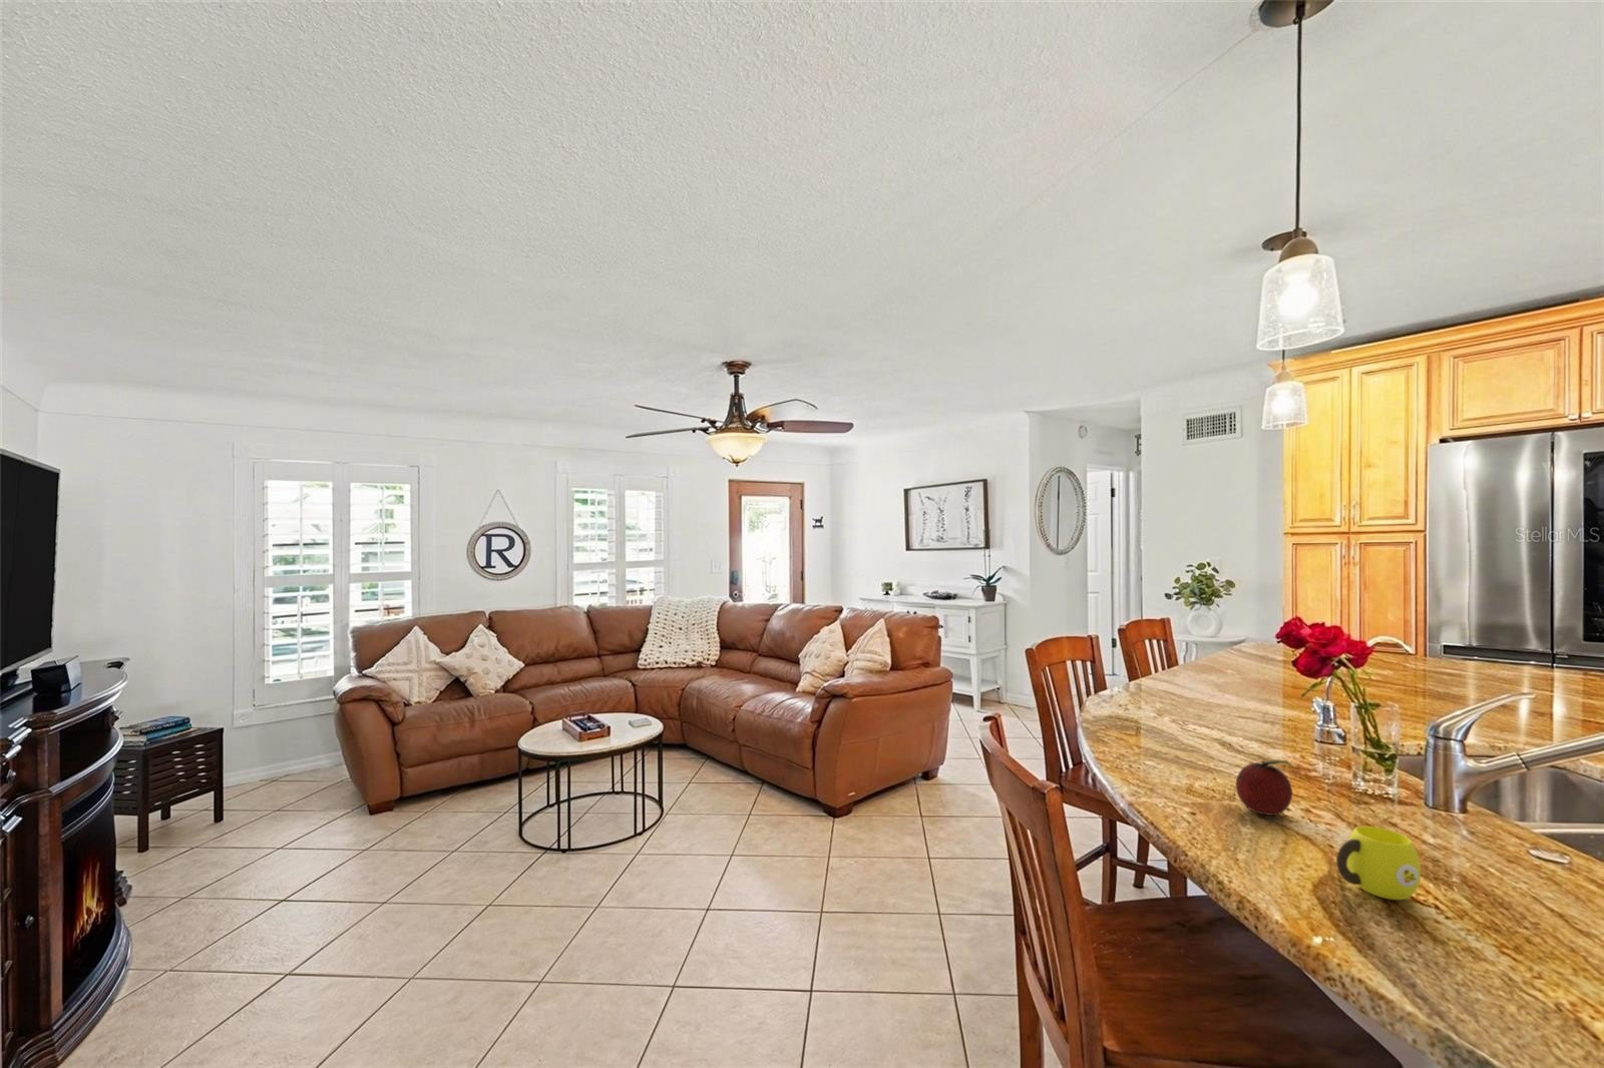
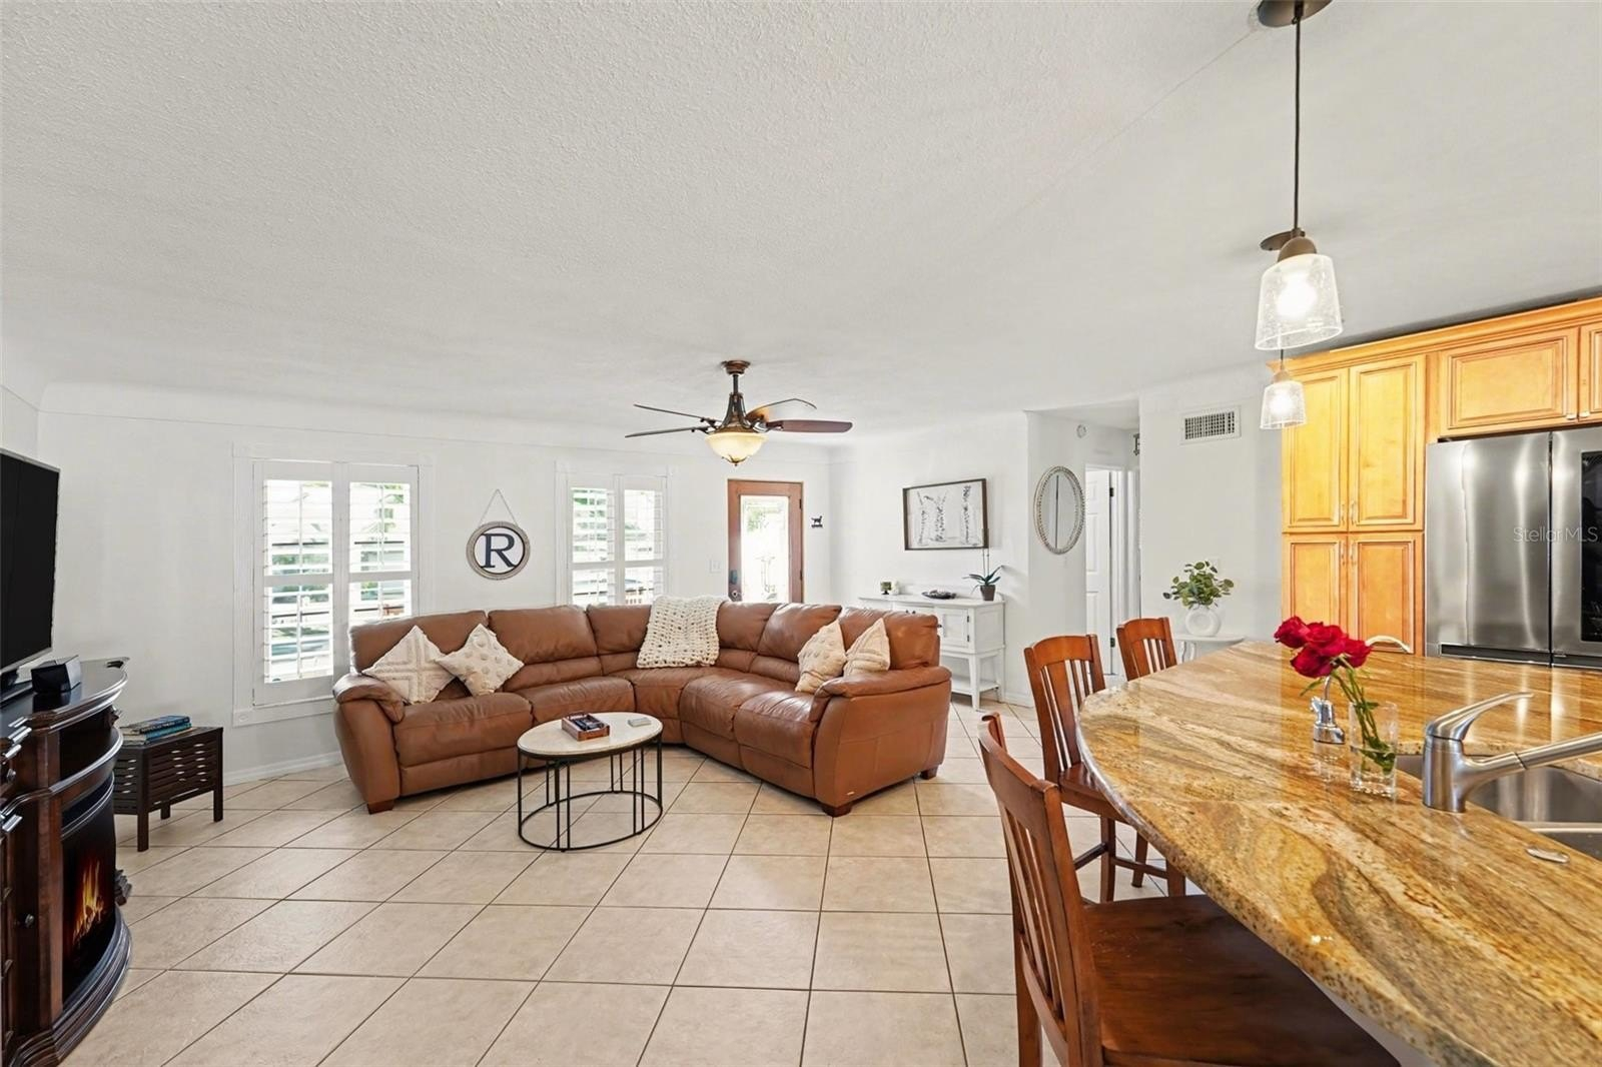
- fruit (1265, 784)
- cup (1374, 864)
